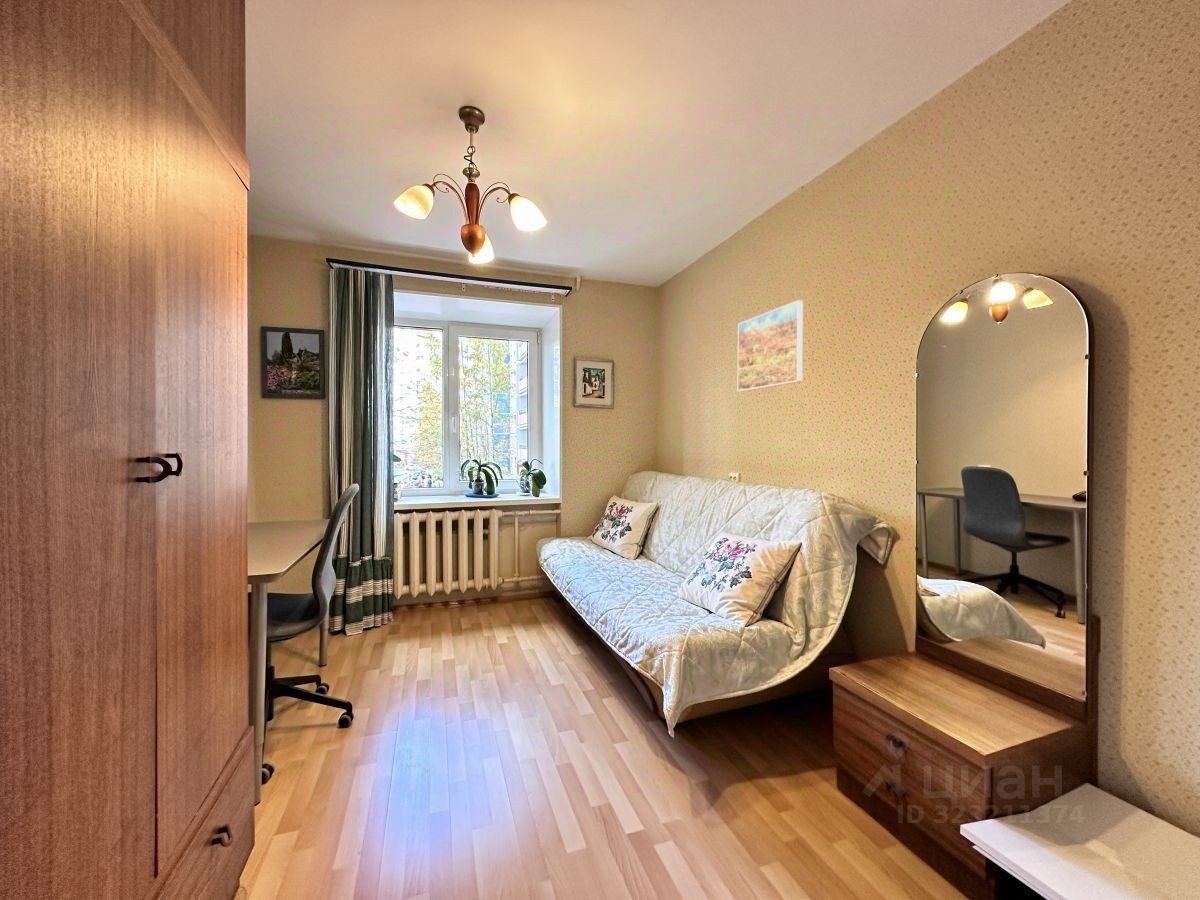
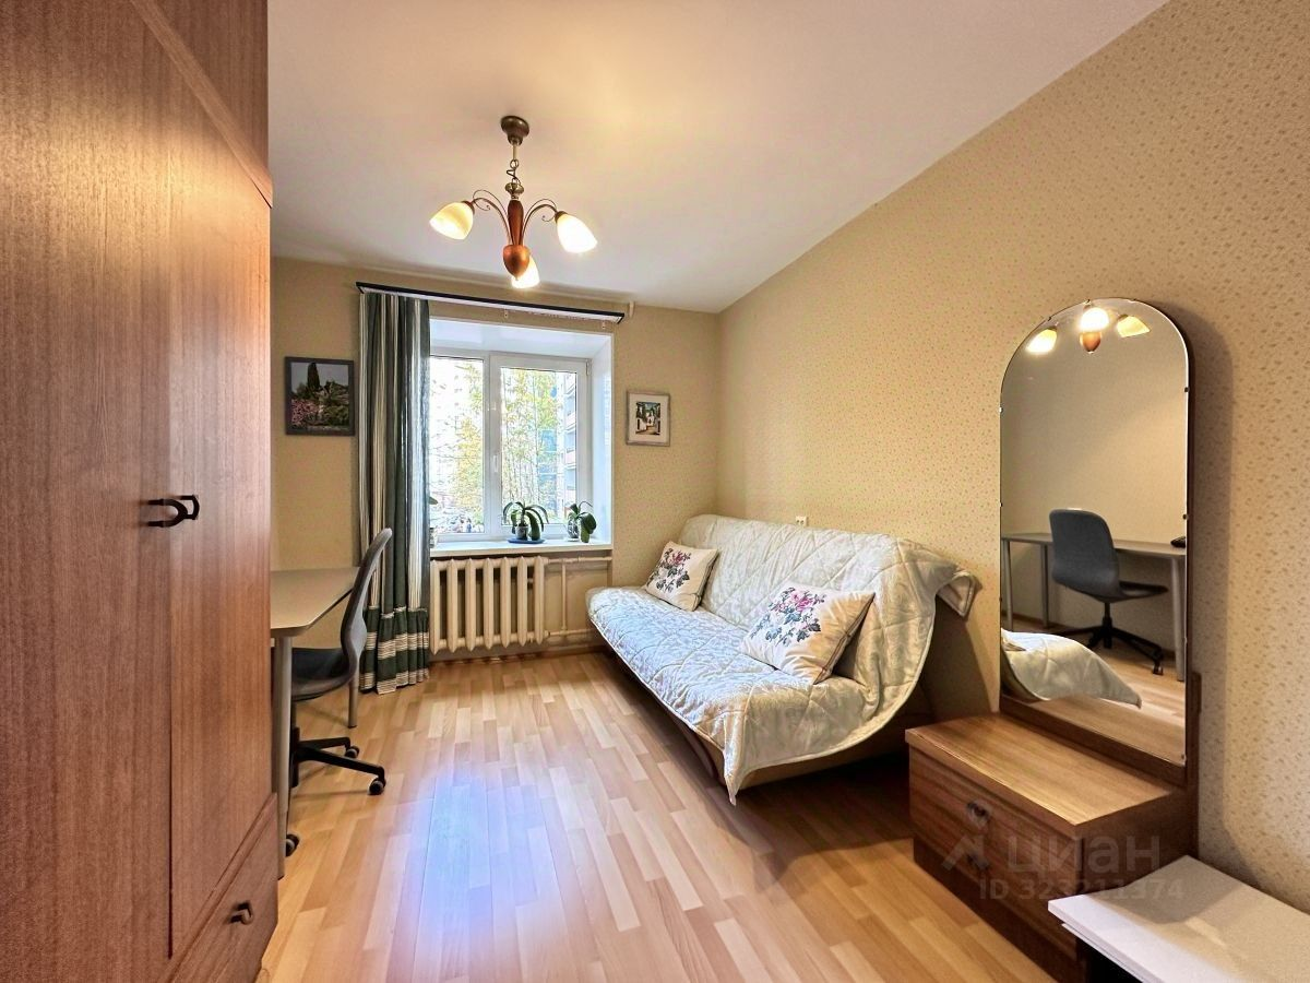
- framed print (767, 350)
